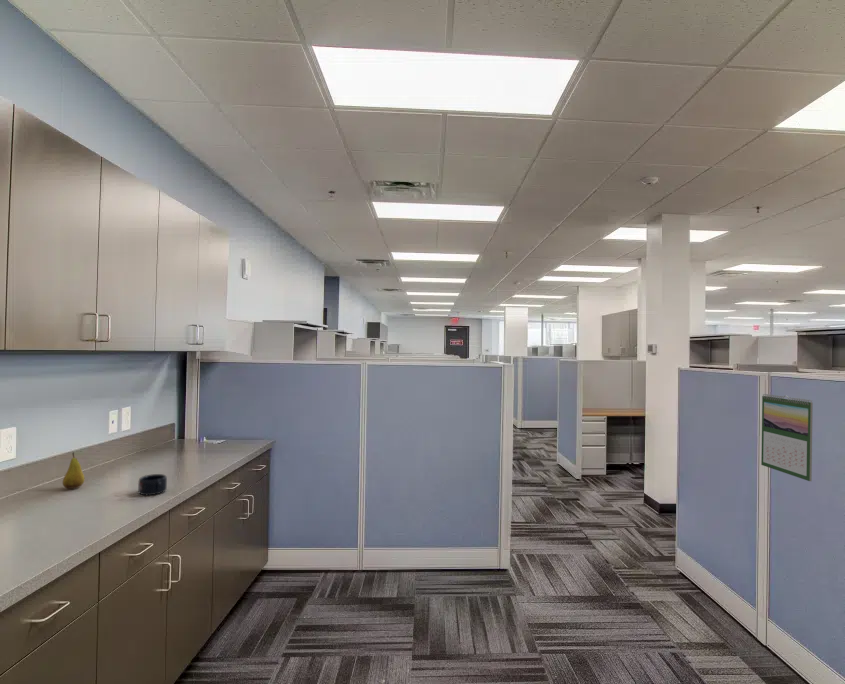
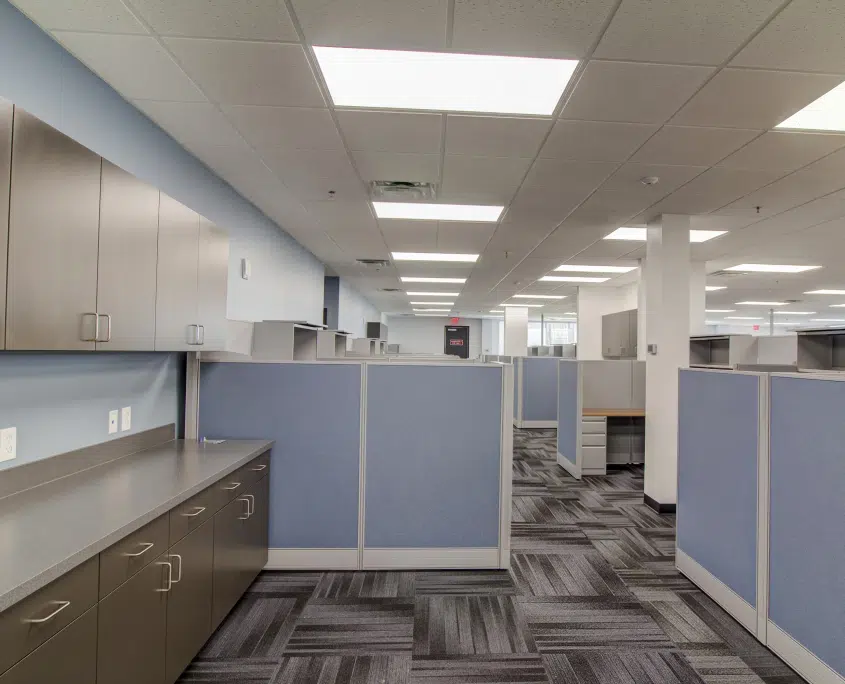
- fruit (74, 470)
- calendar (785, 433)
- mug (153, 485)
